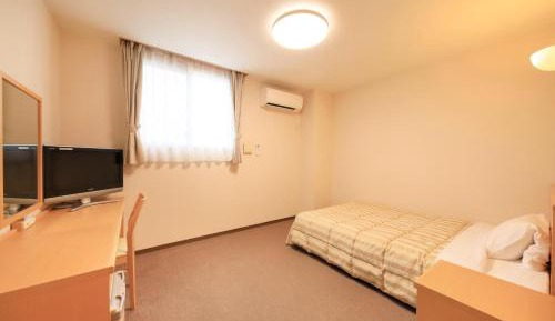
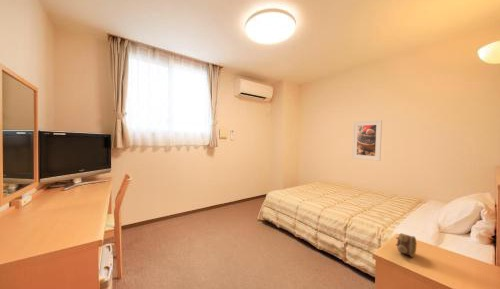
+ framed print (366, 140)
+ alarm clock (405, 243)
